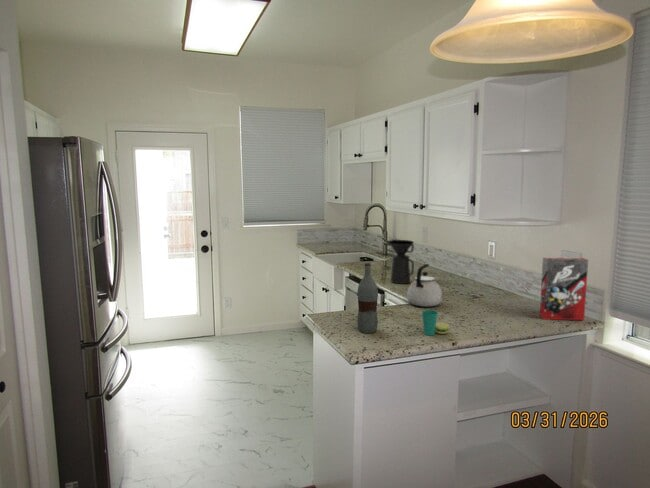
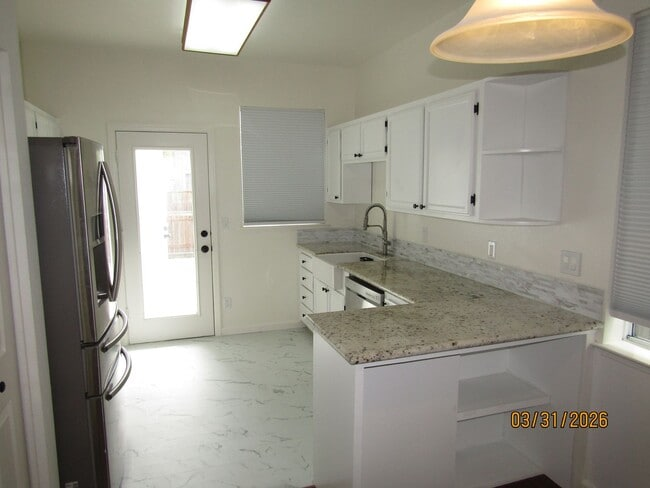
- cup (435, 322)
- kettle (424, 284)
- cereal box (563, 288)
- coffee maker (400, 261)
- bottle (367, 297)
